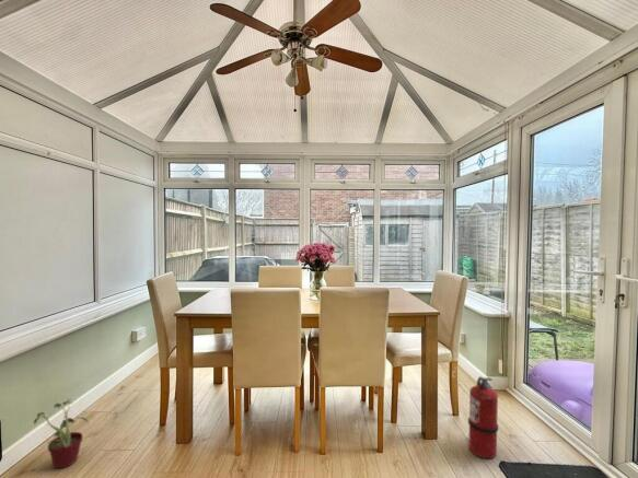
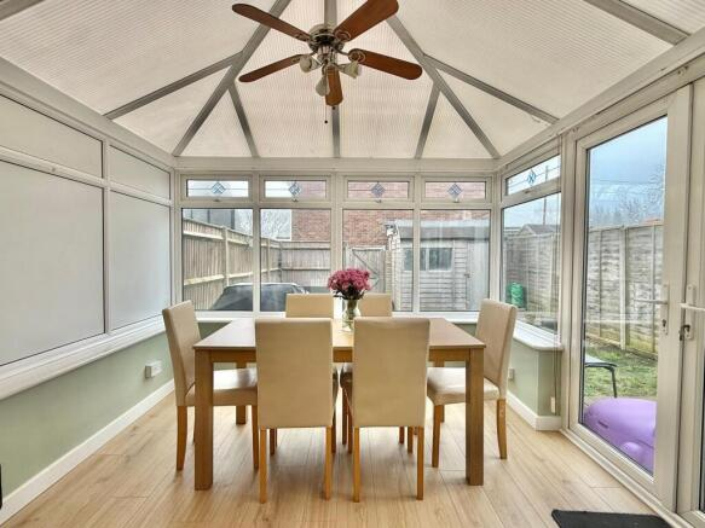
- fire extinguisher (483, 410)
- potted plant (56, 432)
